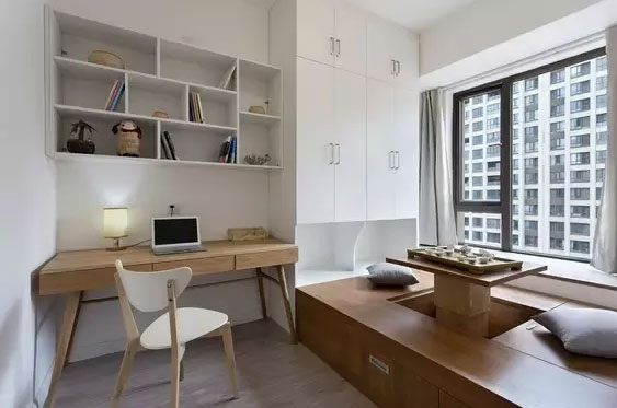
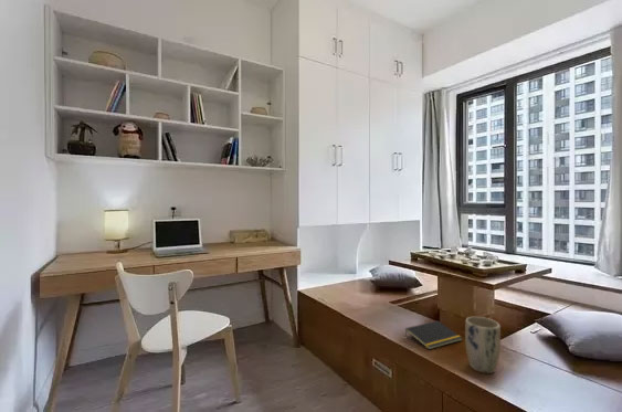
+ notepad (433, 334)
+ plant pot (482, 345)
